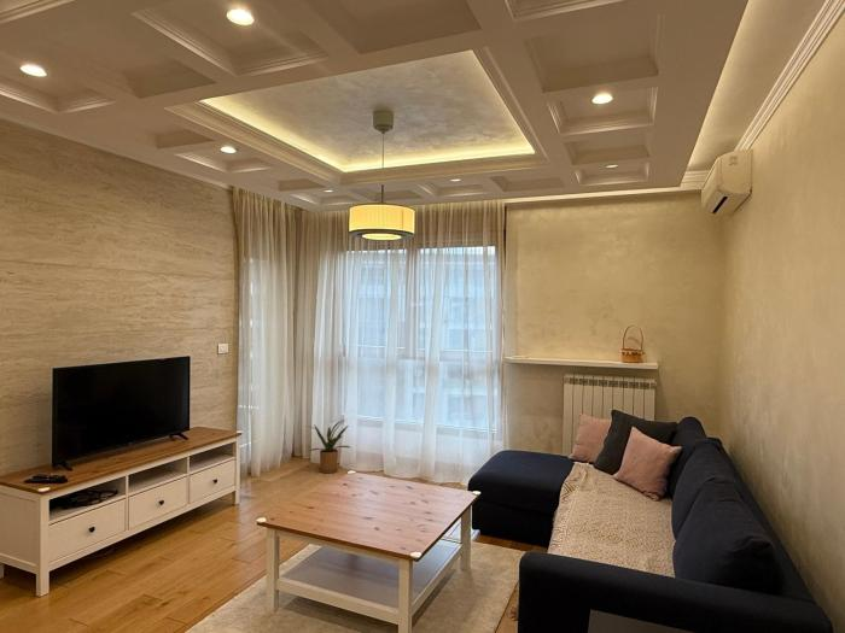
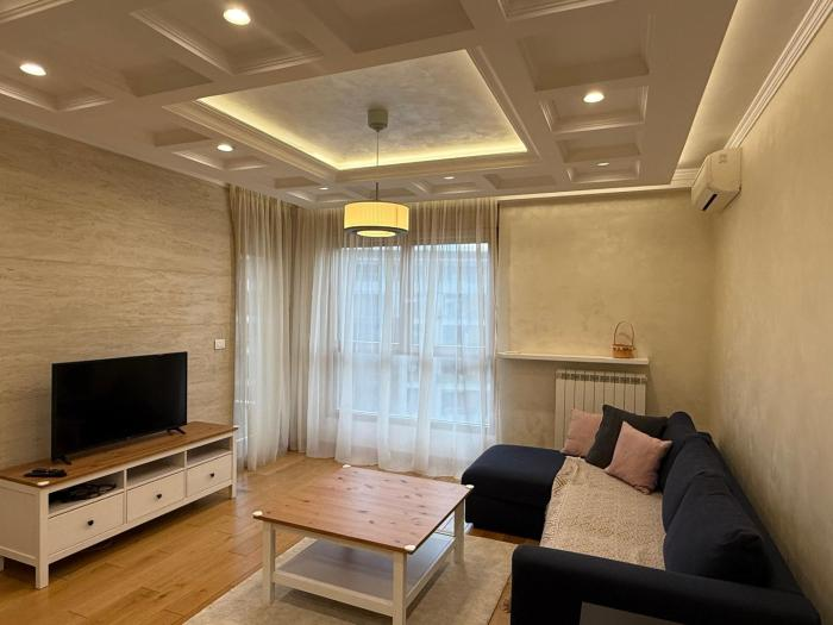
- house plant (330, 444)
